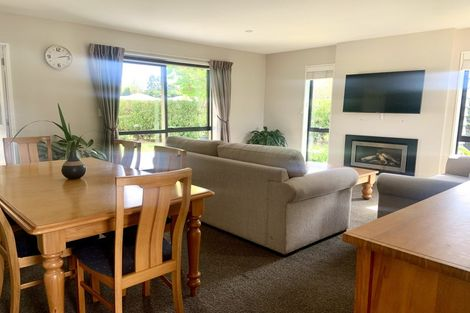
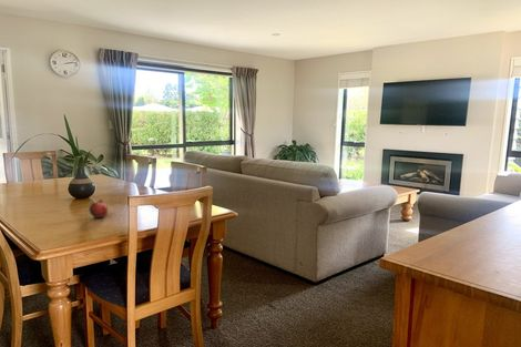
+ fruit (99, 207)
